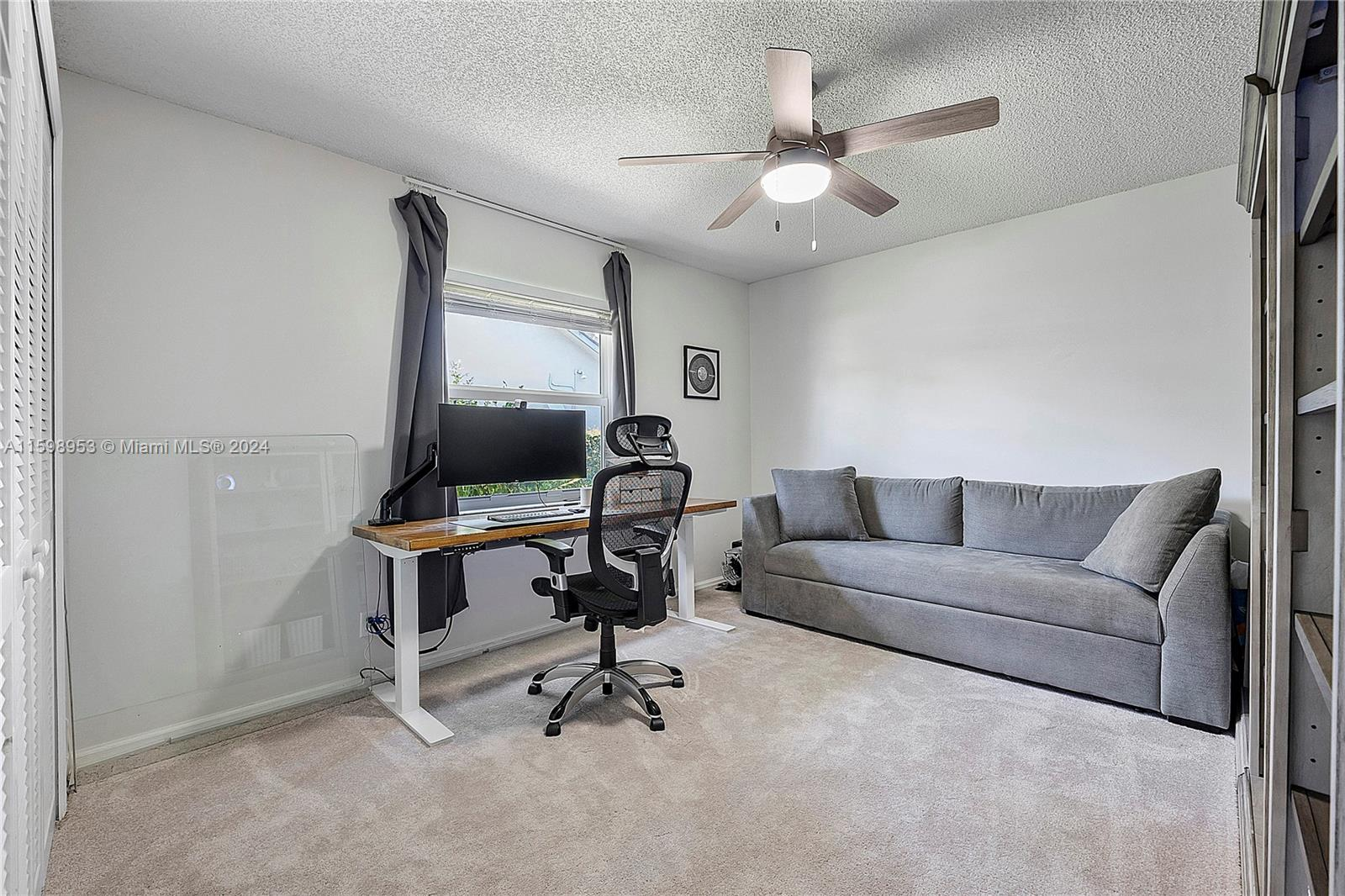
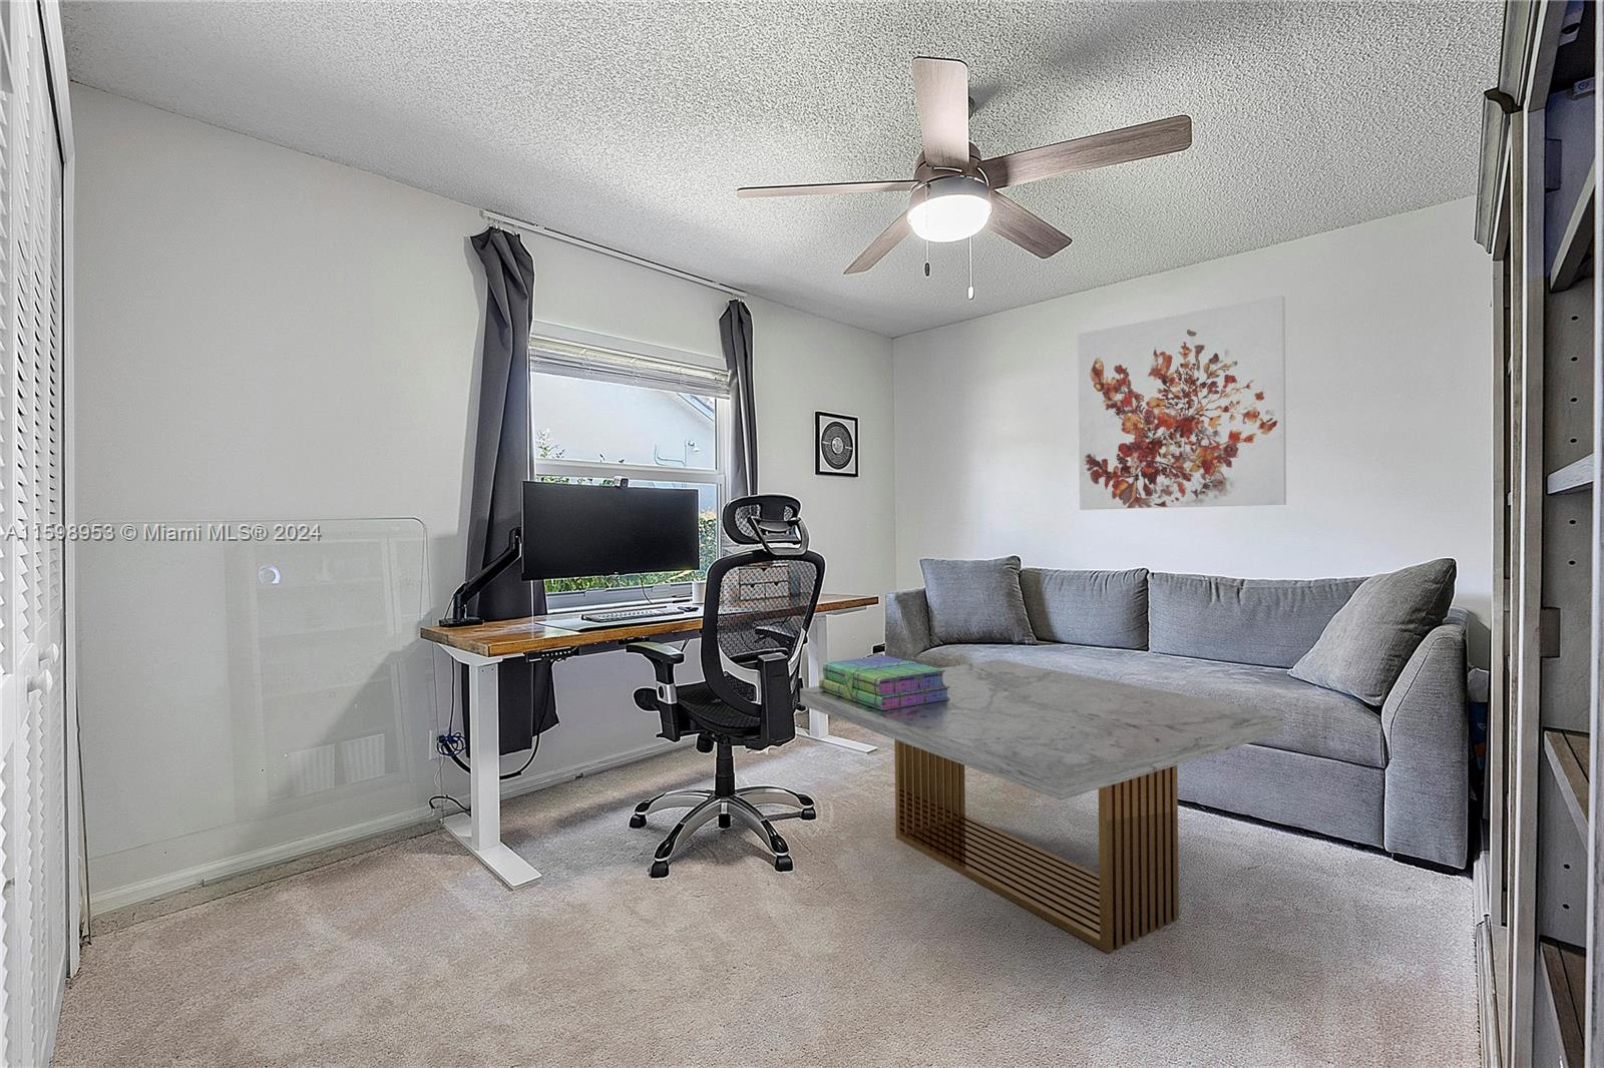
+ stack of books (882, 679)
+ coffee table (1022, 786)
+ wall art (1173, 411)
